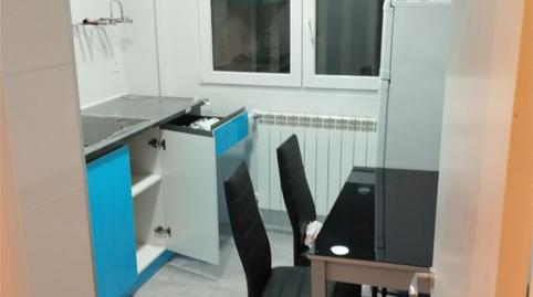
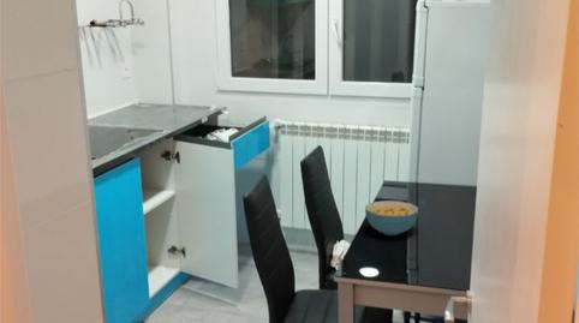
+ cereal bowl (390, 220)
